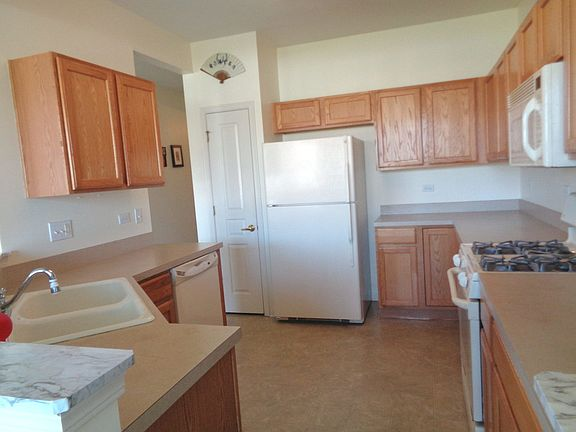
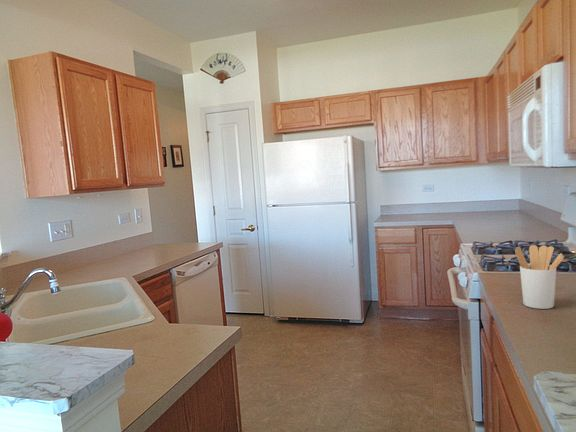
+ utensil holder (538, 274)
